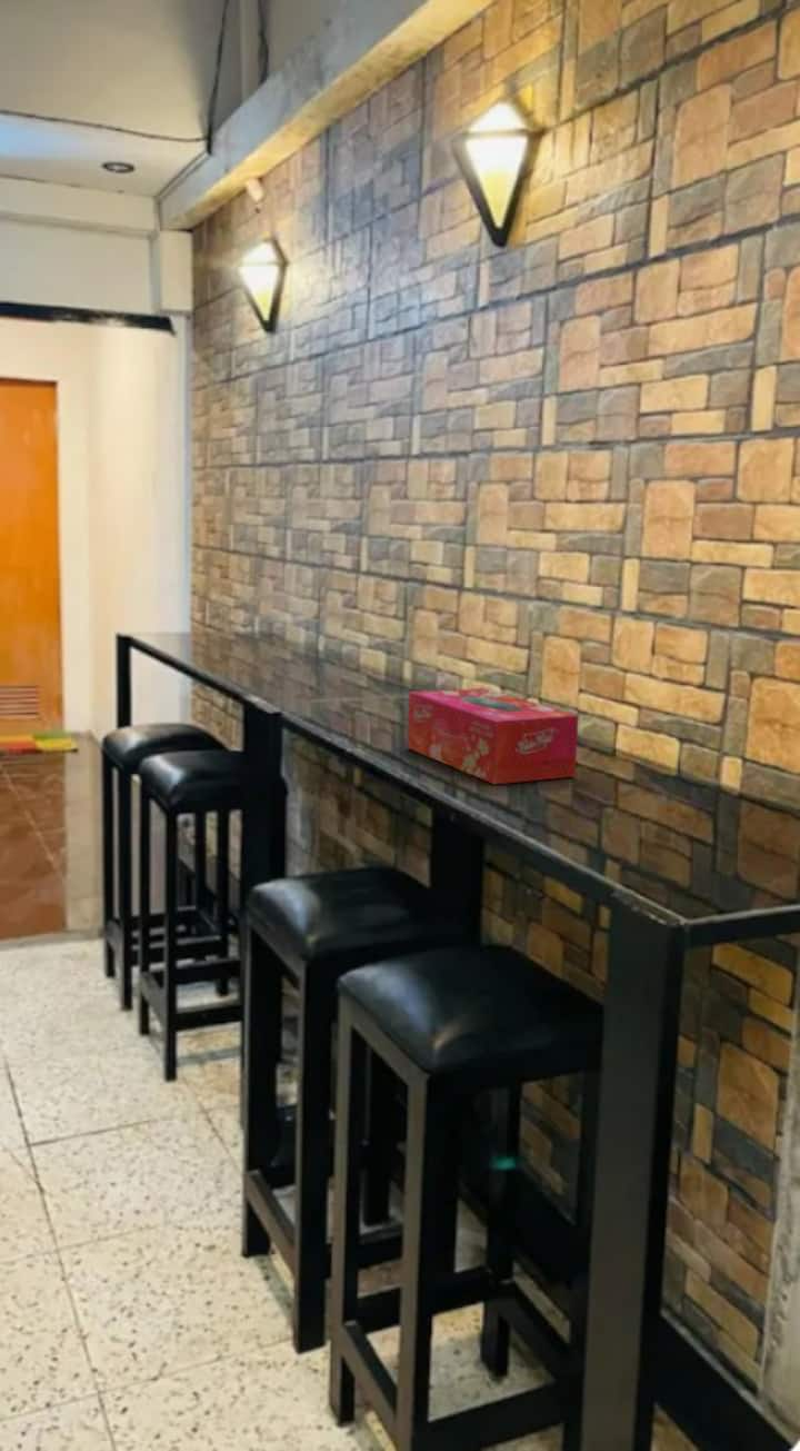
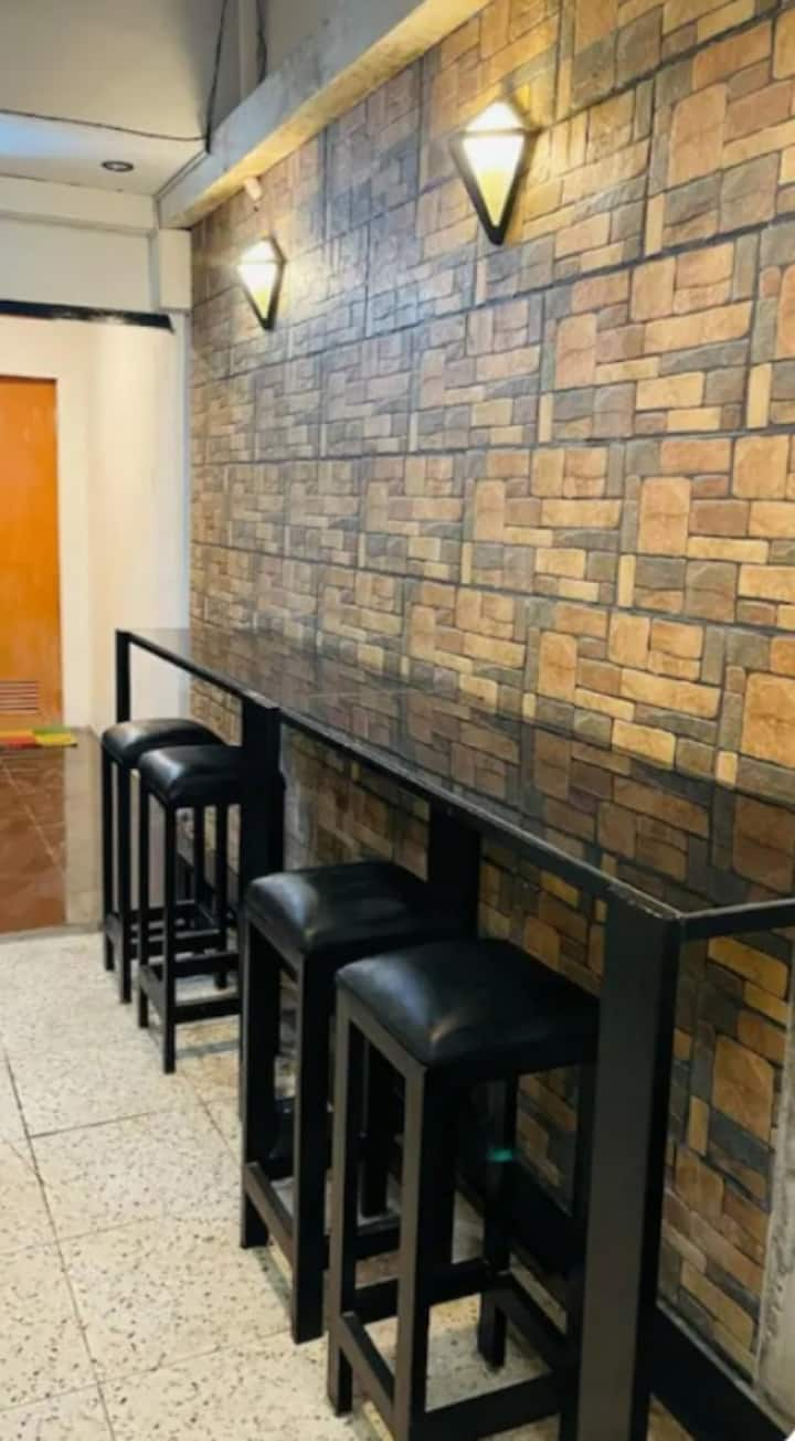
- tissue box (488, 732)
